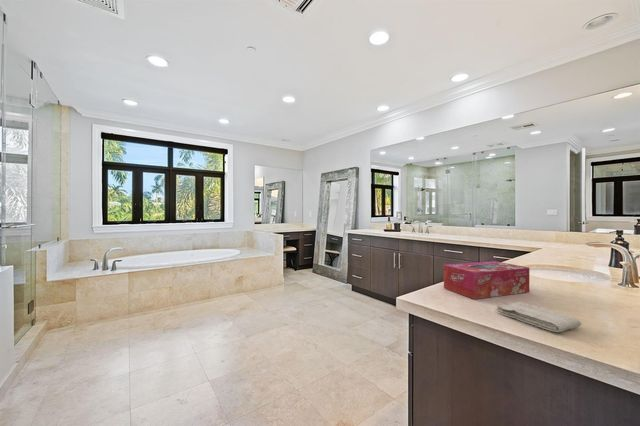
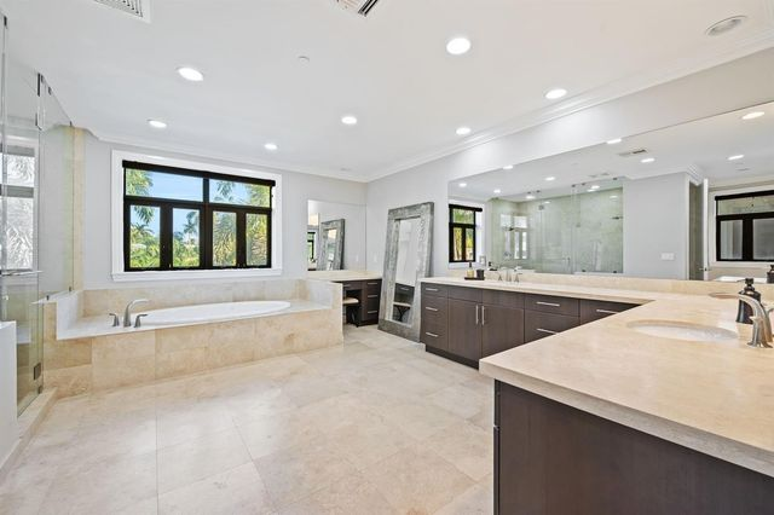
- washcloth (535, 314)
- tissue box (485, 278)
